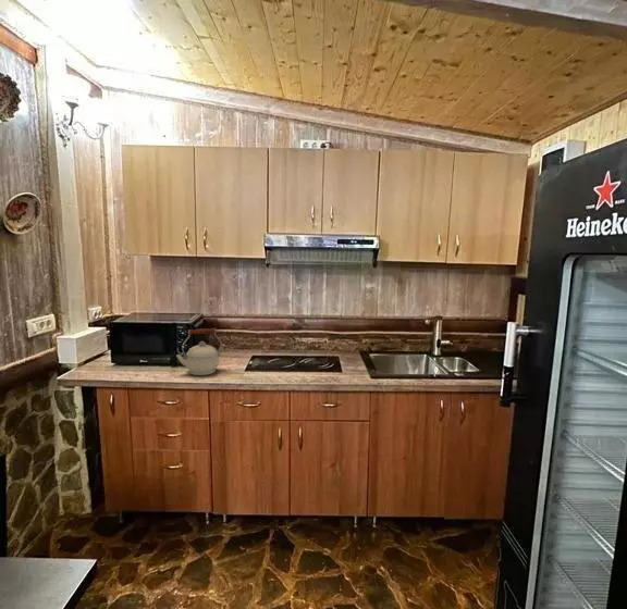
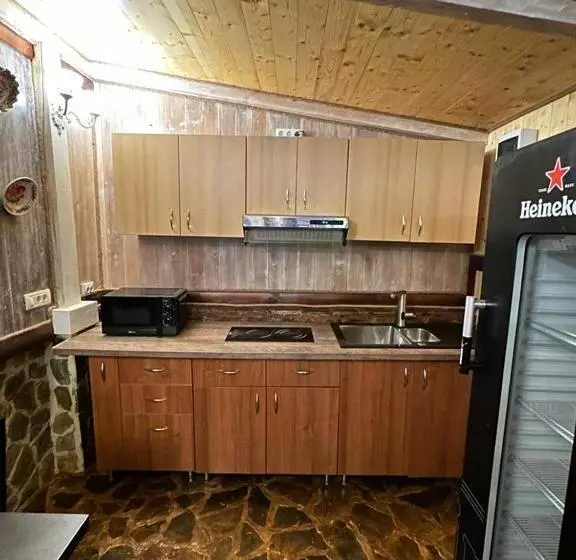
- kettle (199, 350)
